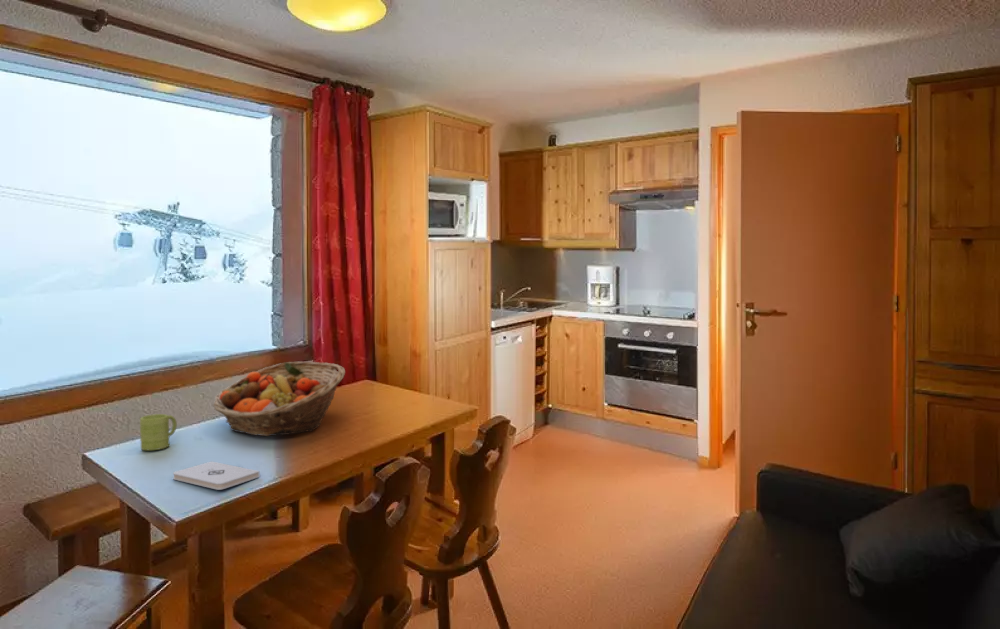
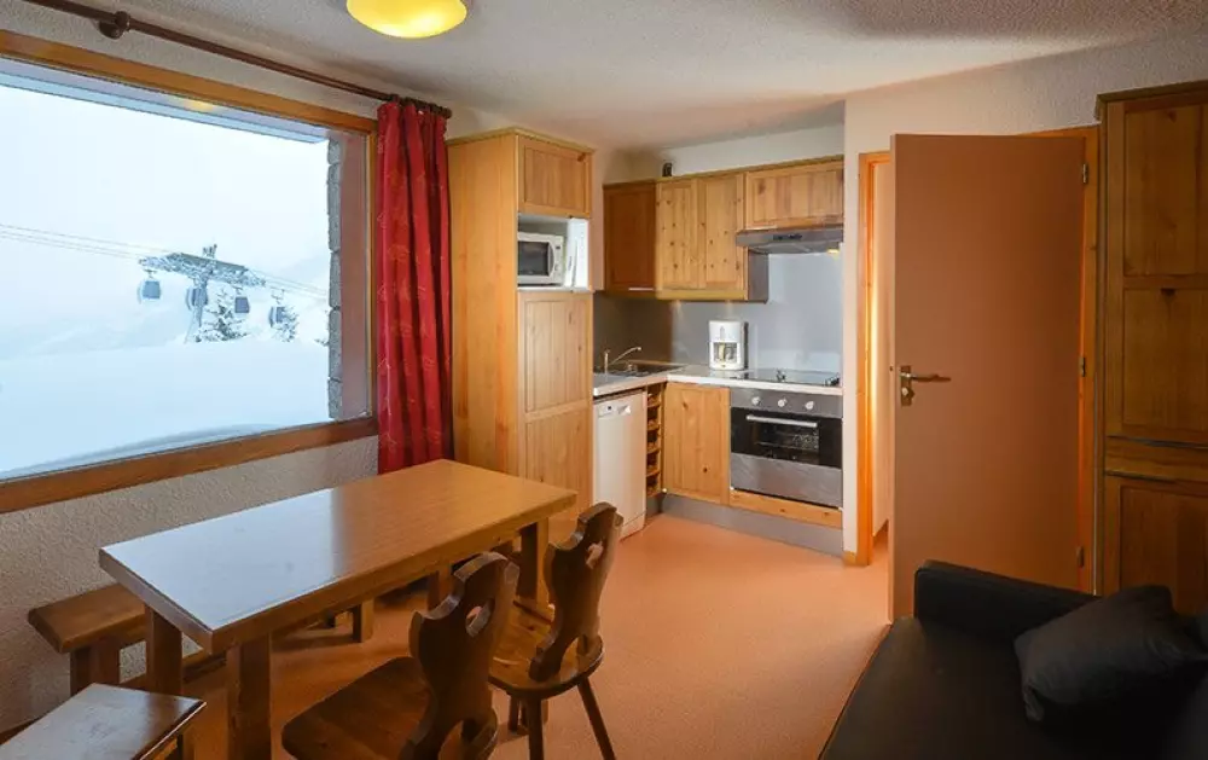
- notepad (215, 474)
- mug (160, 430)
- fruit basket (280, 396)
